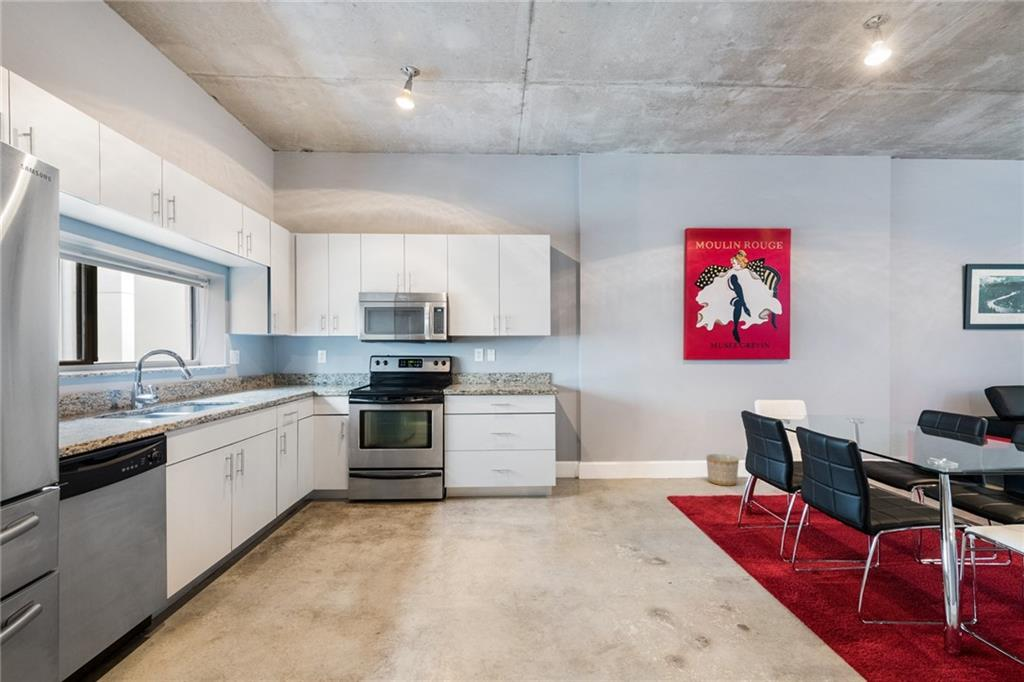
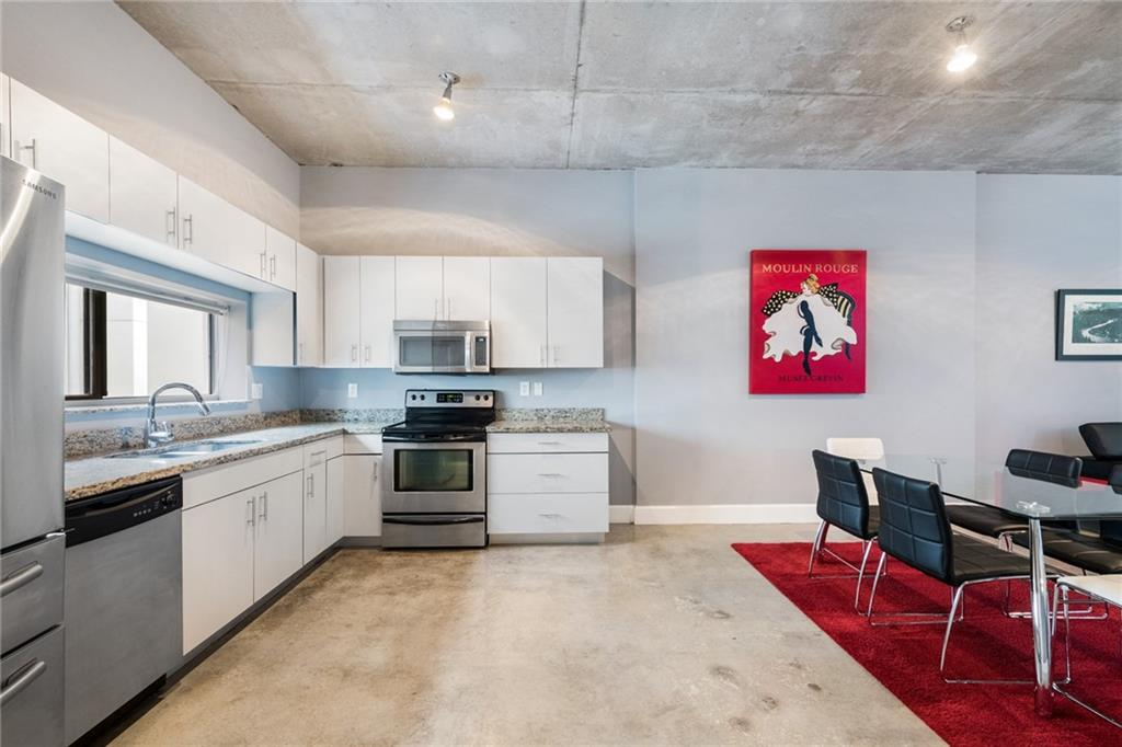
- planter (722, 469)
